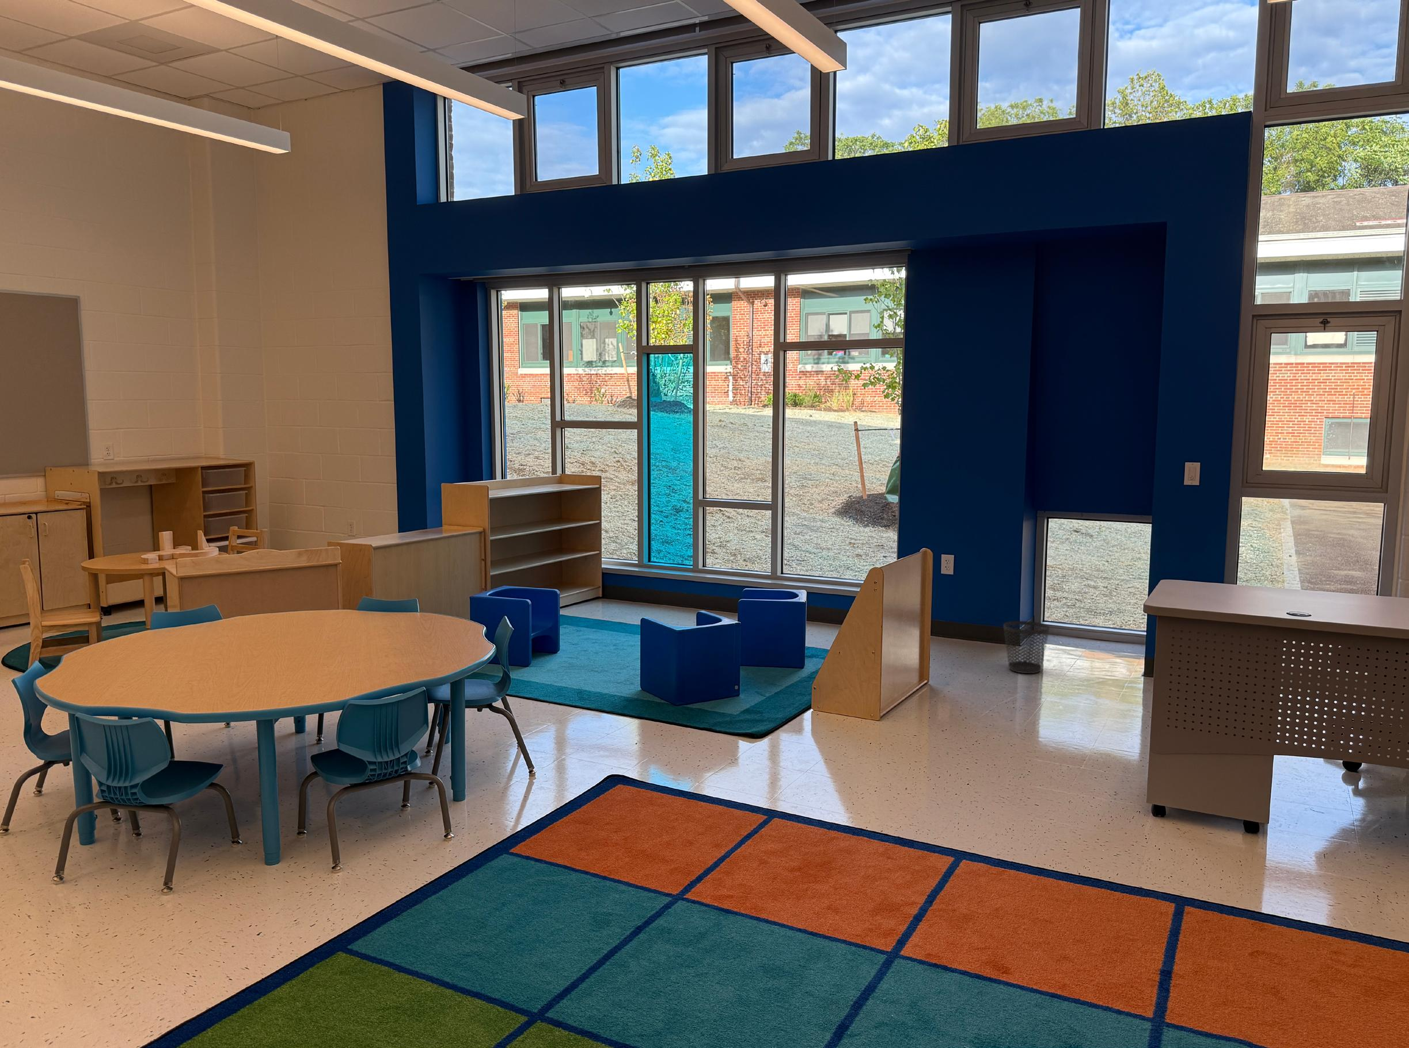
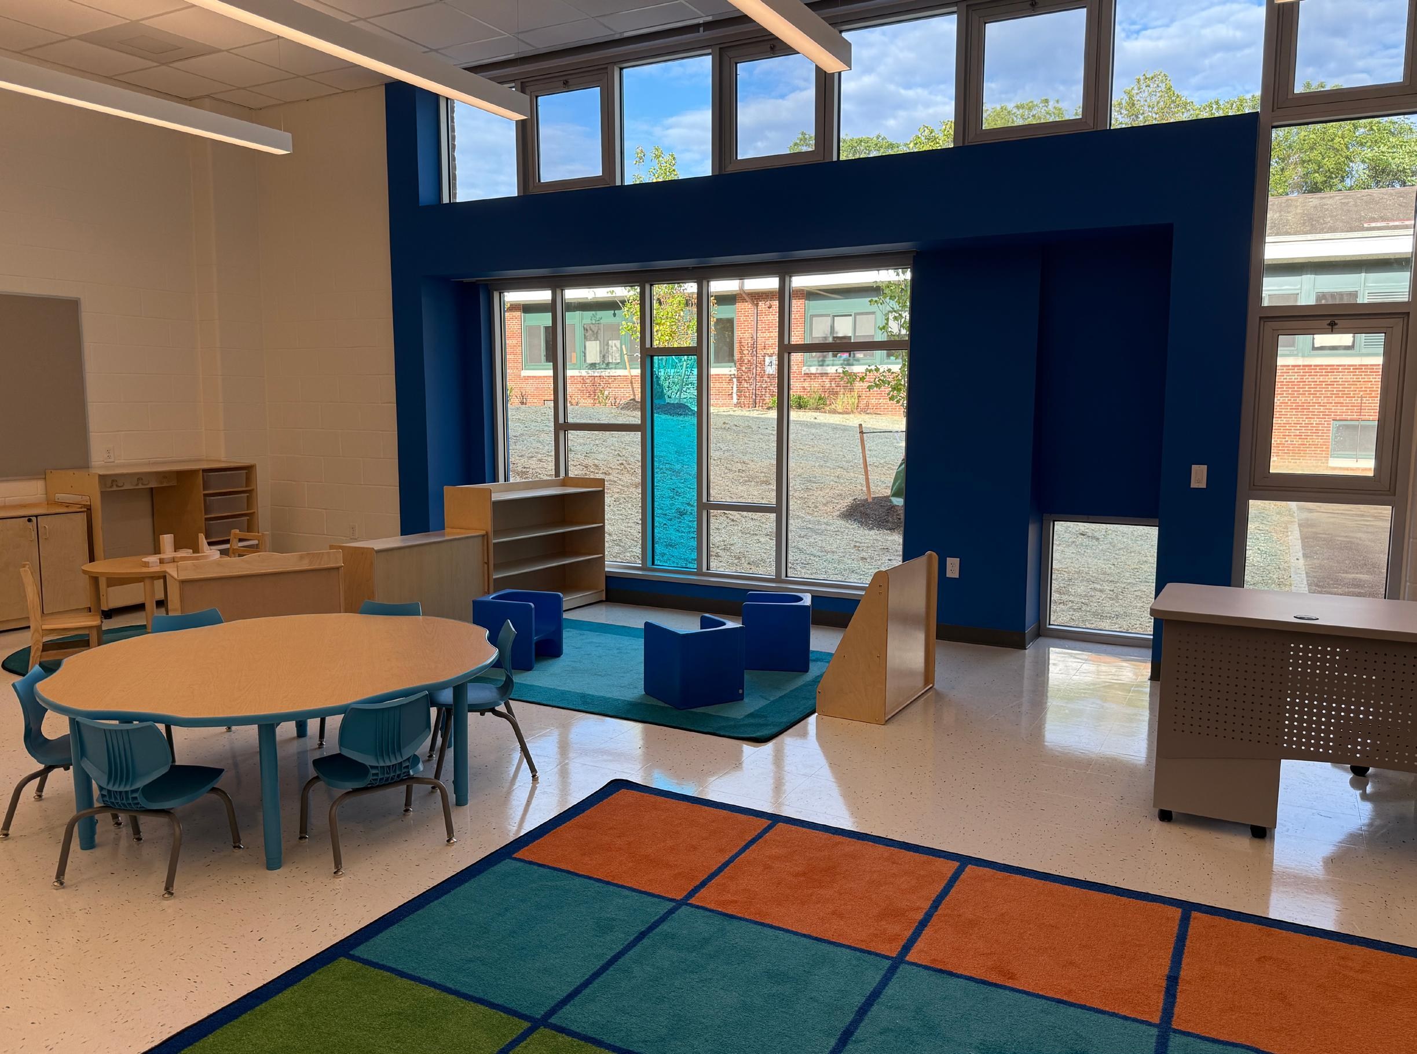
- wastebasket (1026, 647)
